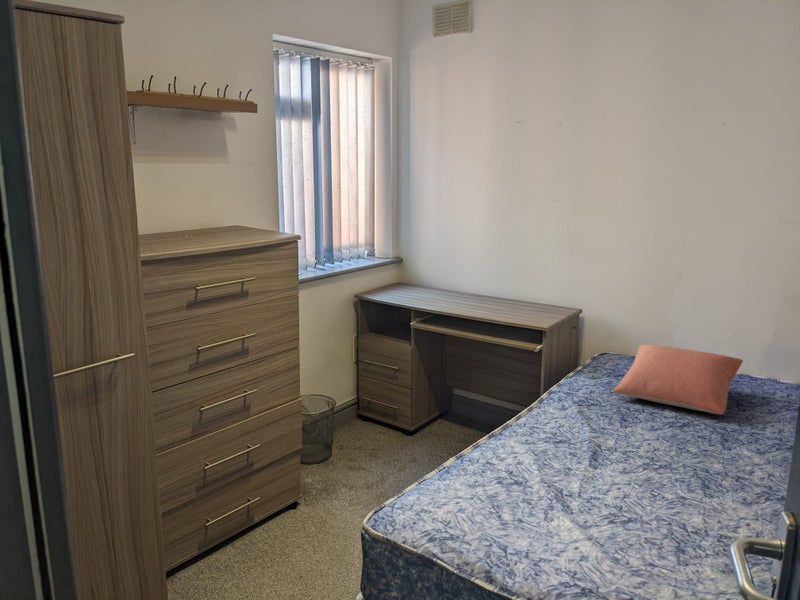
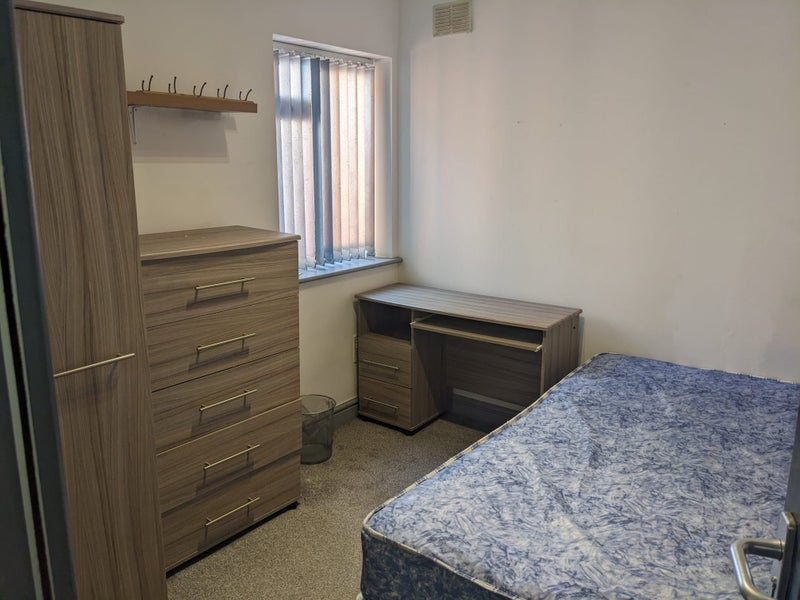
- pillow (678, 375)
